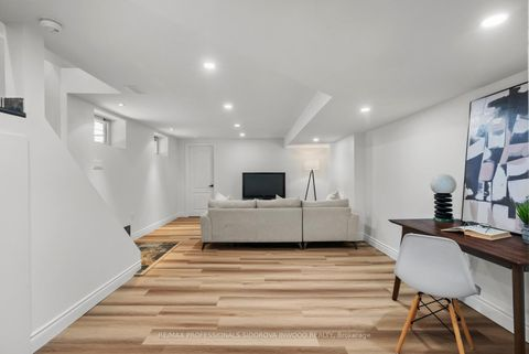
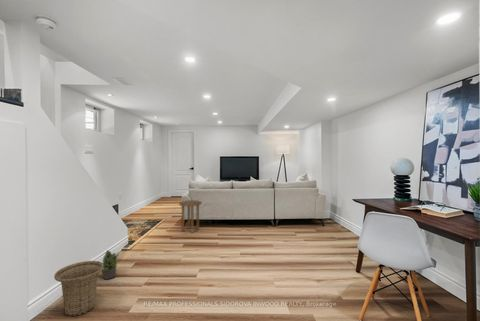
+ basket (80, 288)
+ side table (189, 216)
+ potted plant (106, 264)
